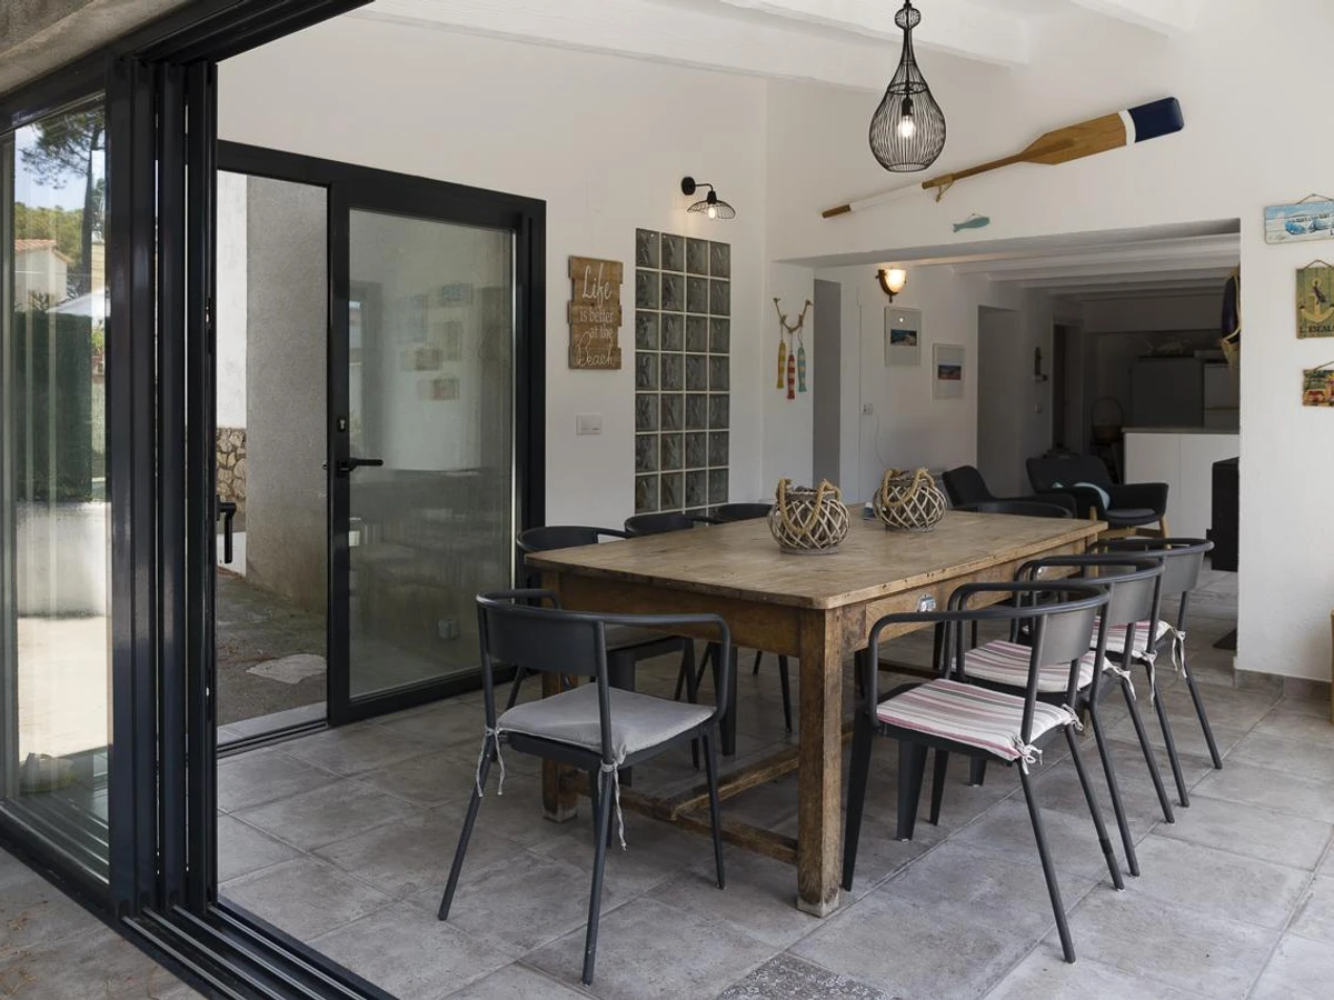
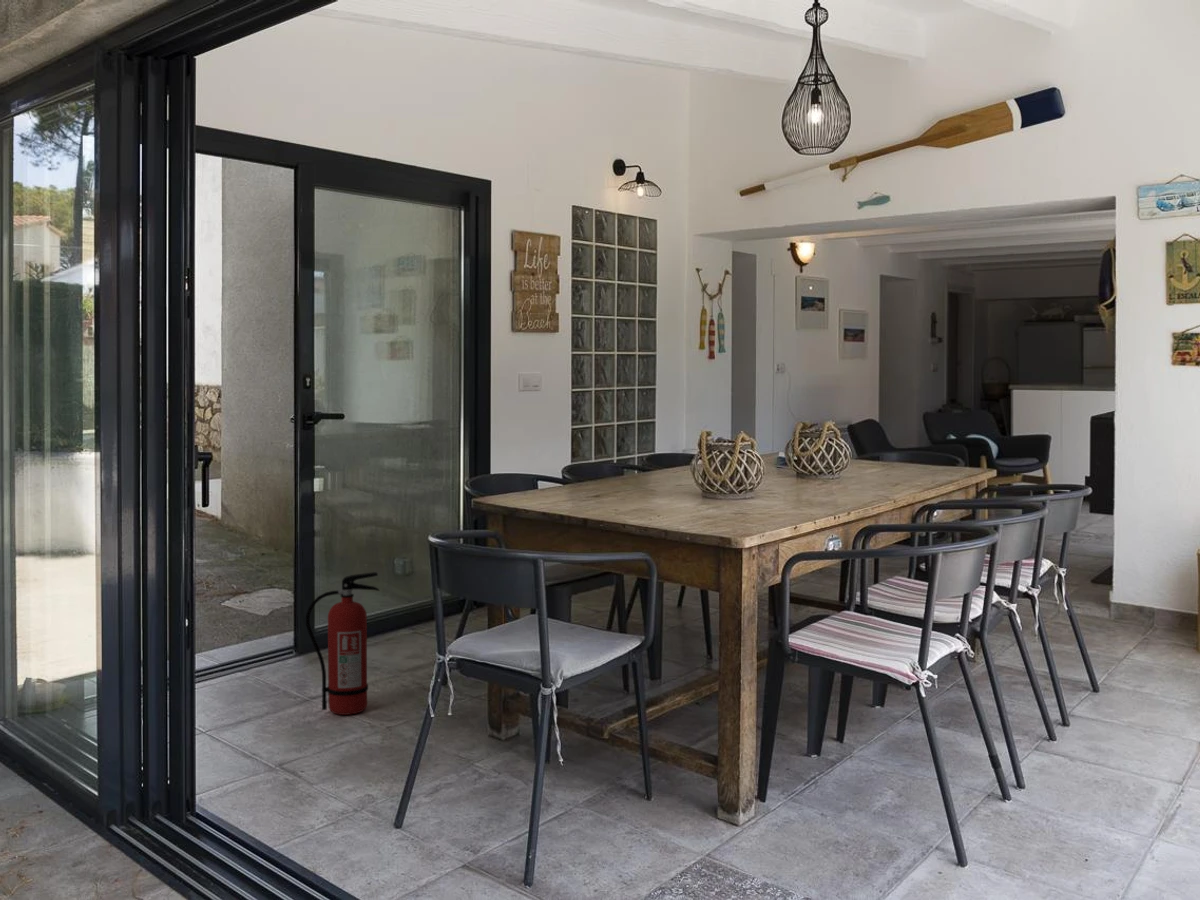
+ fire extinguisher (342, 642)
